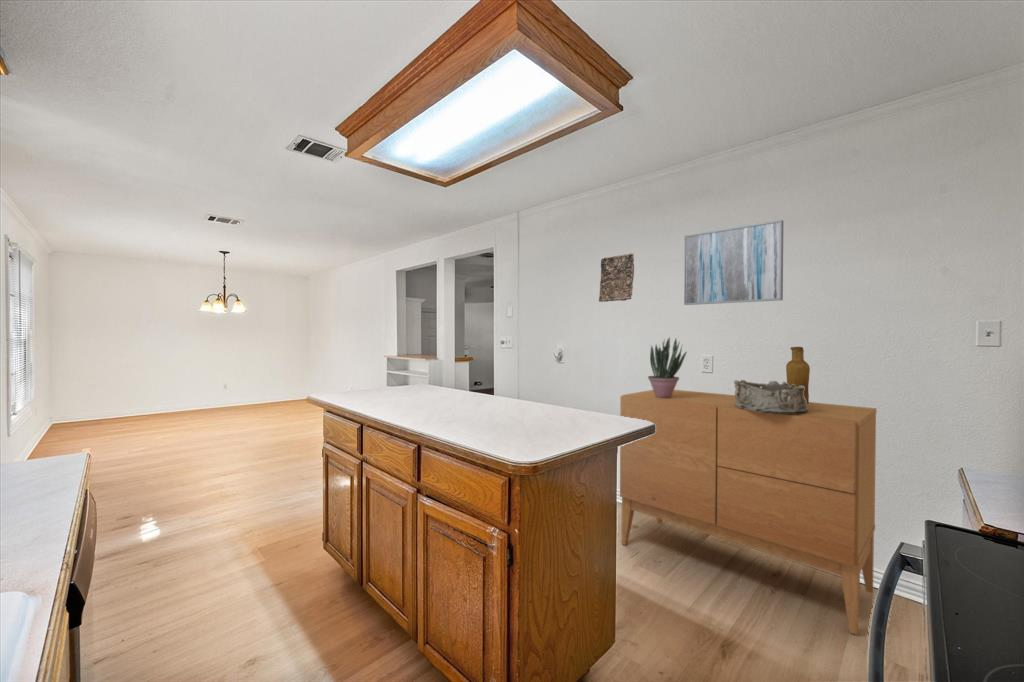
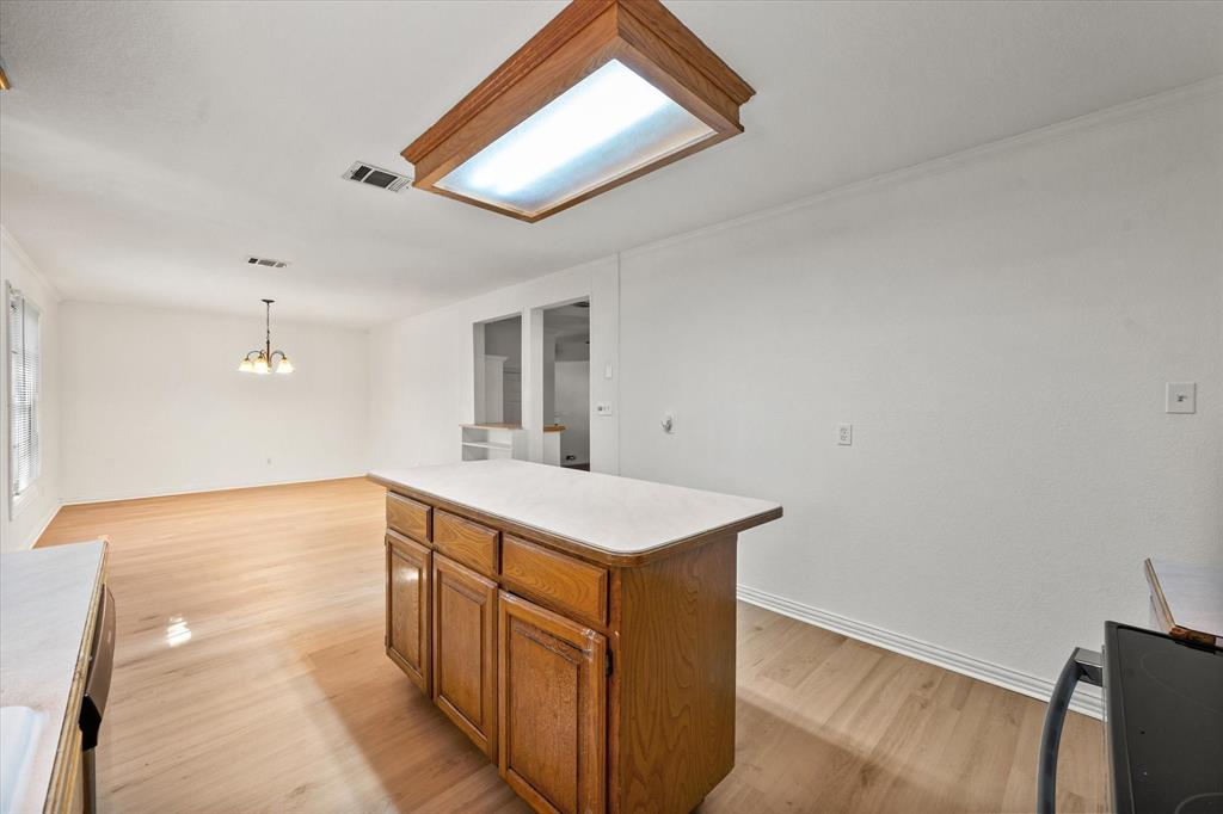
- relief panel (616, 277)
- wall art (730, 265)
- potted plant (666, 366)
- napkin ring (769, 394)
- vase (797, 374)
- sideboard (735, 483)
